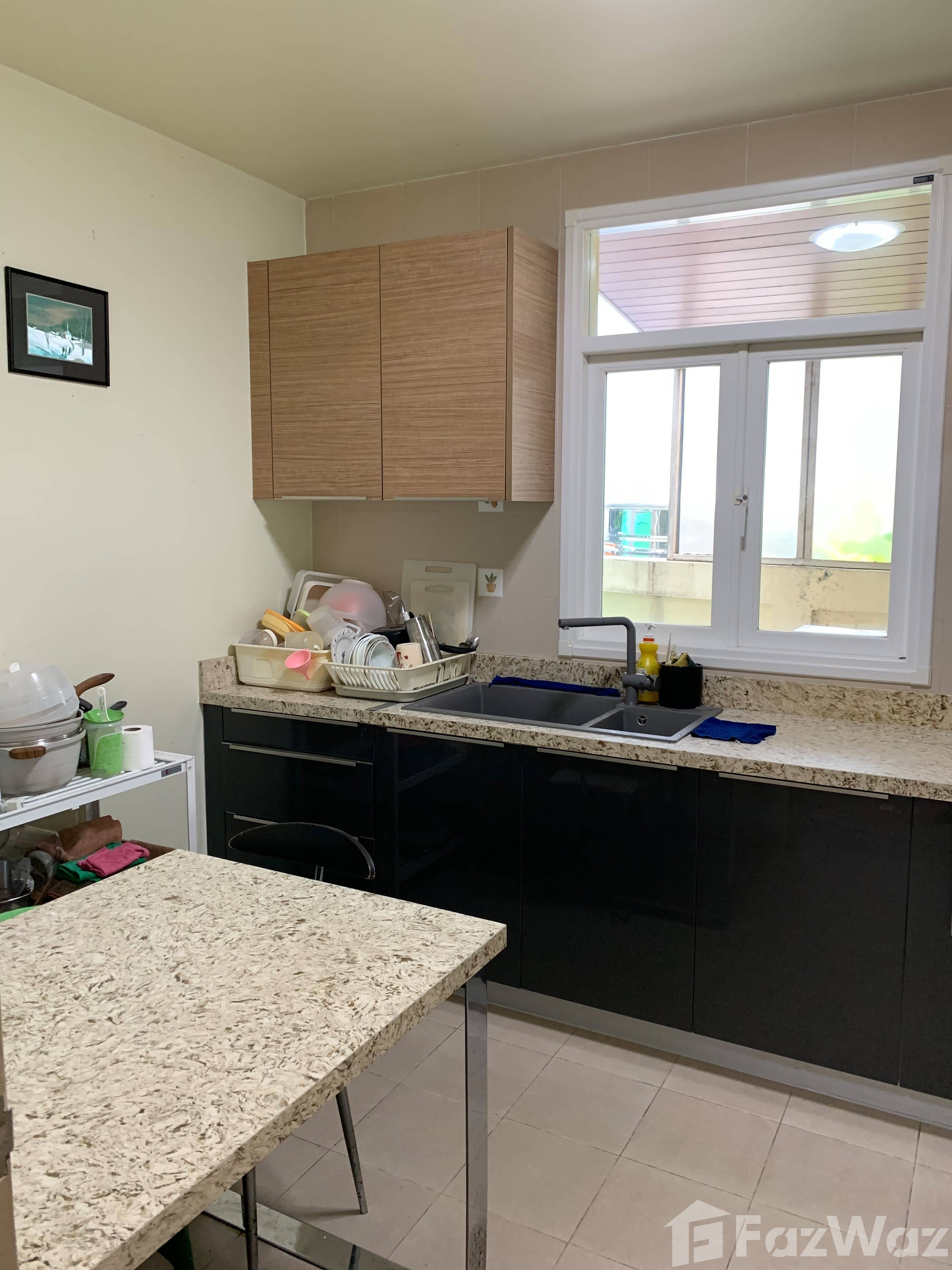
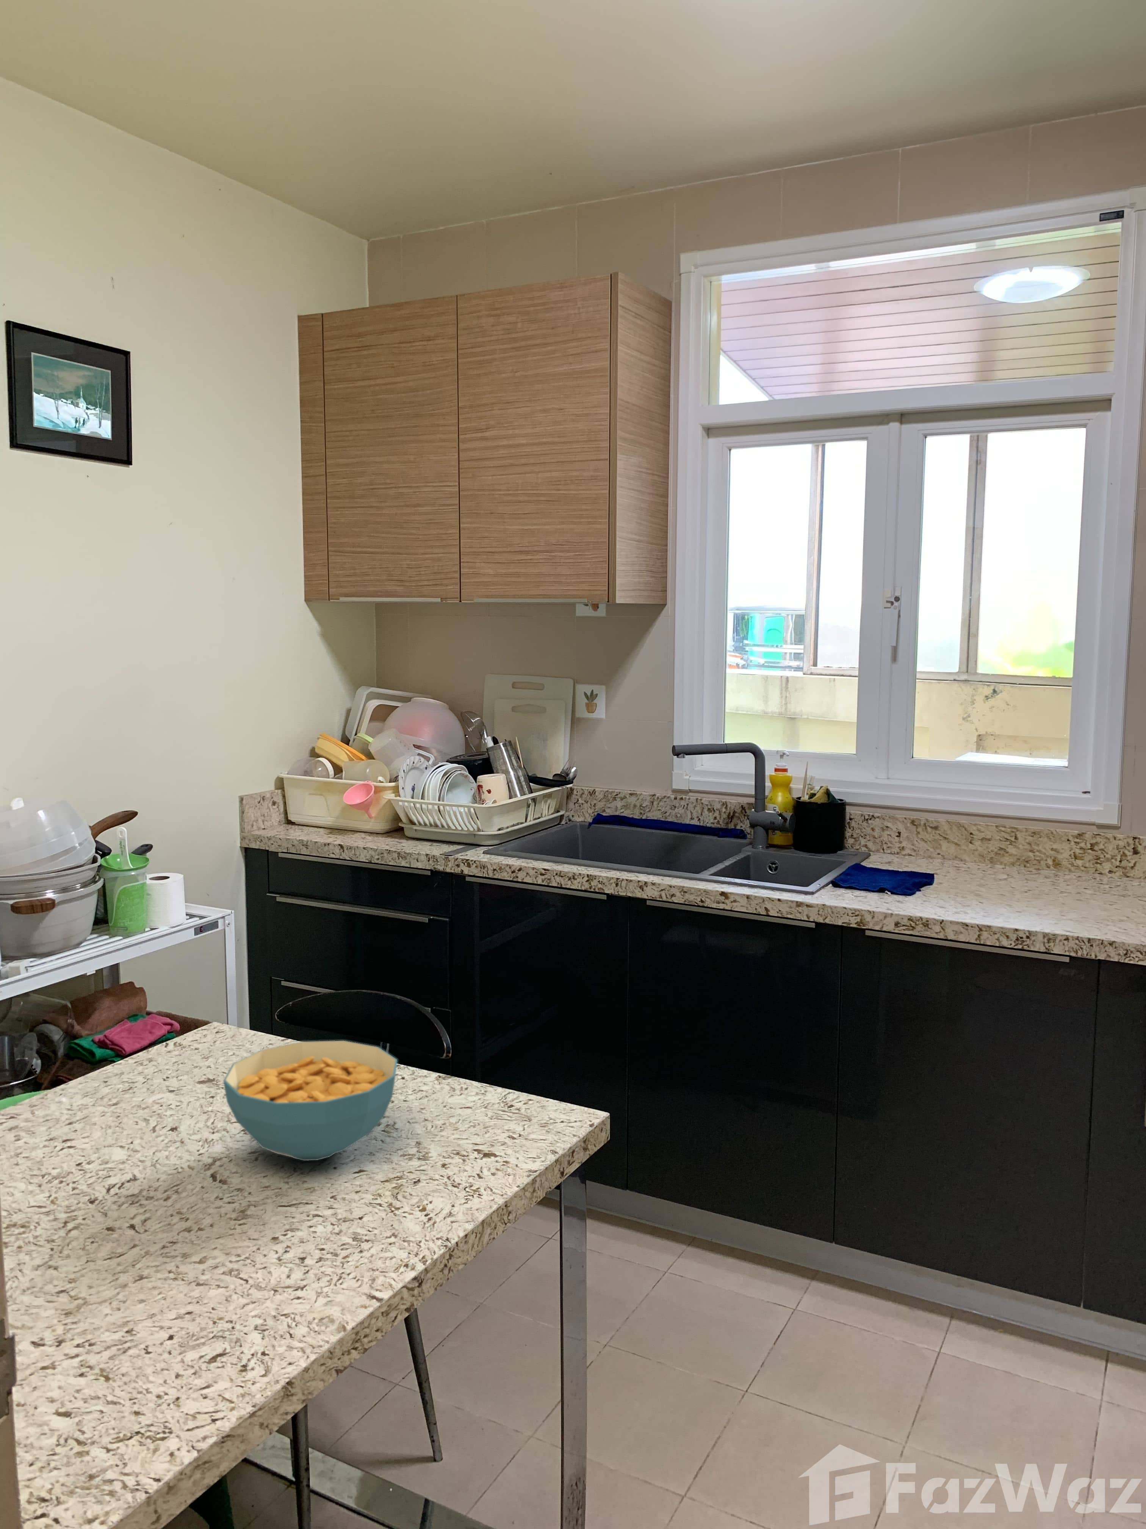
+ cereal bowl (313, 1110)
